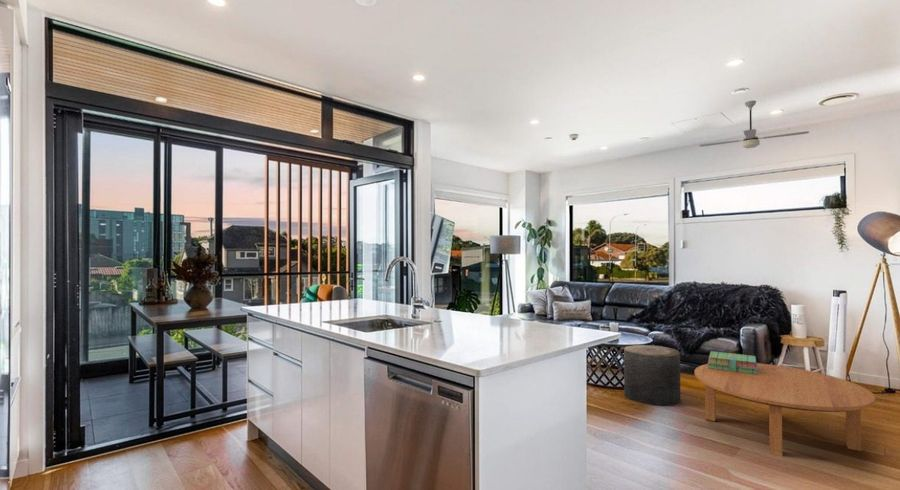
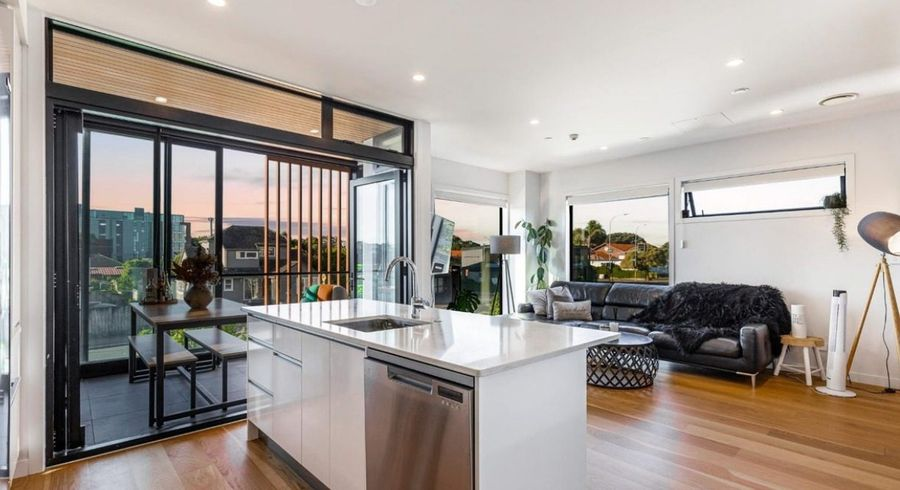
- stool (651, 373)
- ceiling fan (750, 124)
- stack of books (732, 361)
- coffee table (776, 406)
